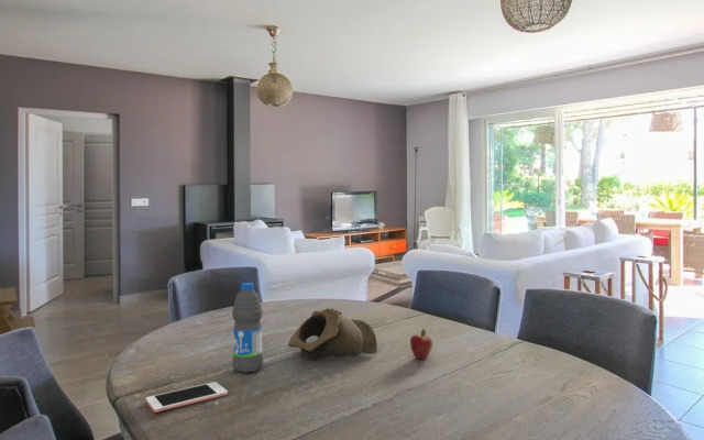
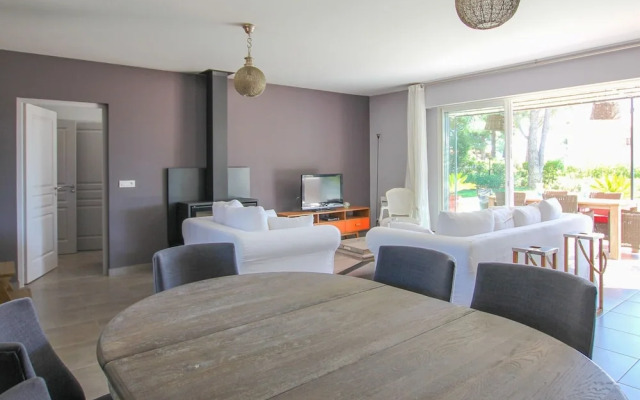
- cell phone (187, 396)
- water bottle (248, 326)
- decorative bowl (330, 328)
- fruit (421, 341)
